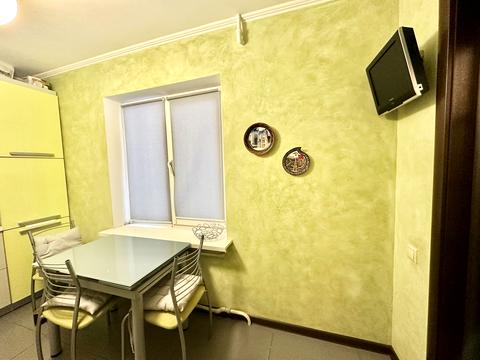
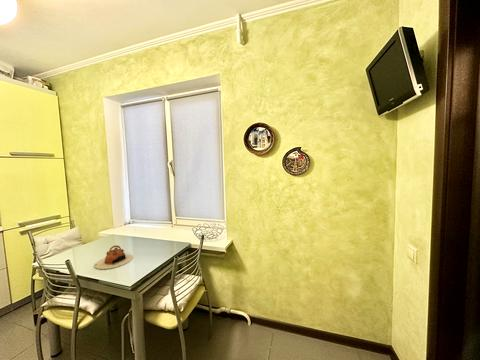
+ teapot (113, 253)
